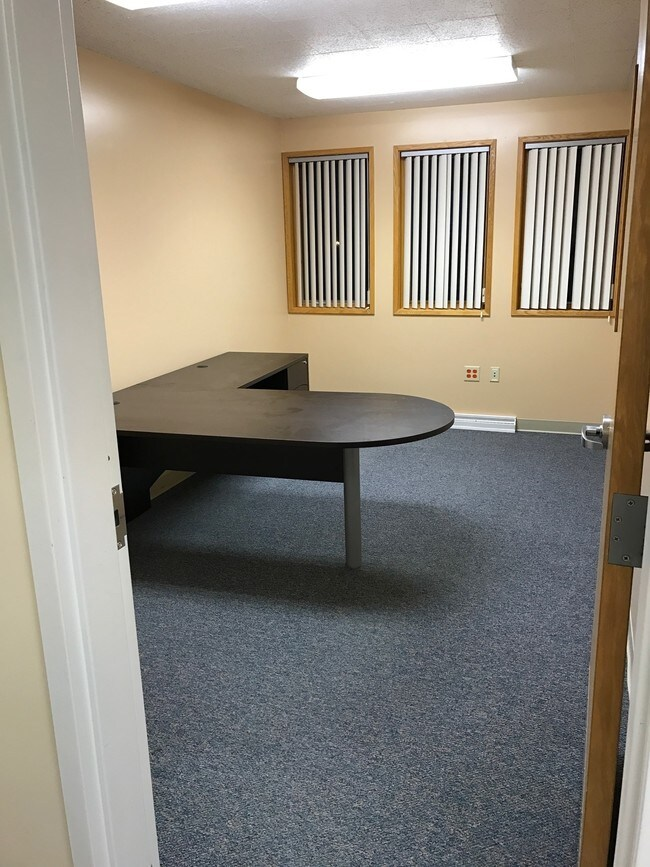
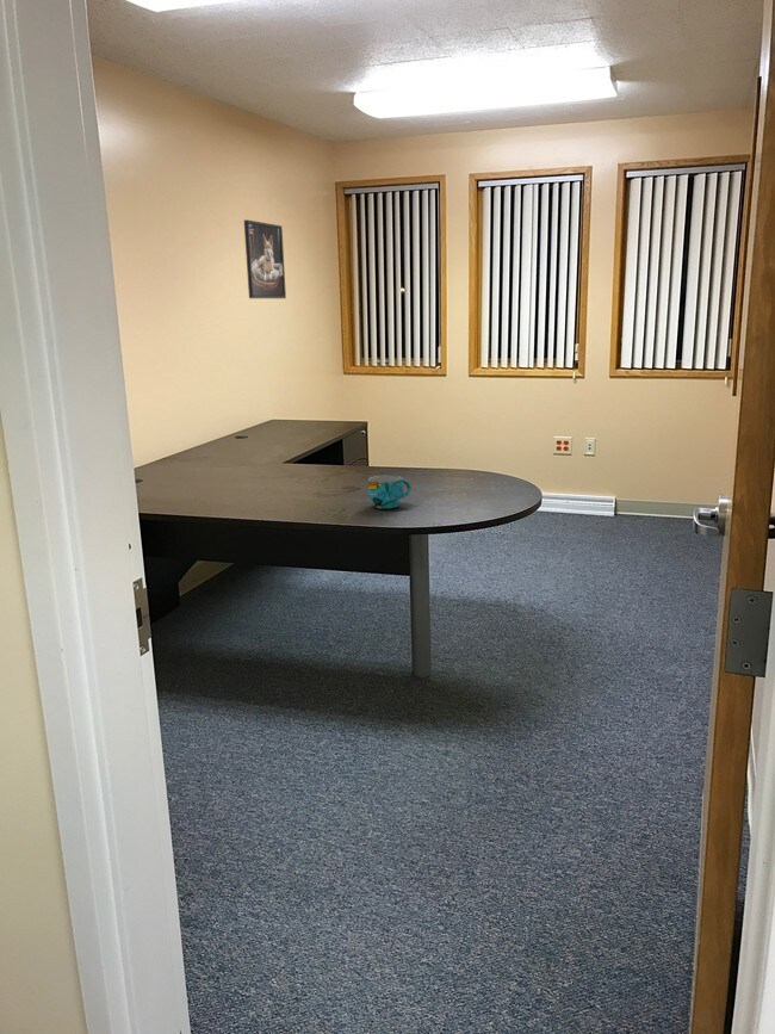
+ cup (388, 491)
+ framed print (266, 260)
